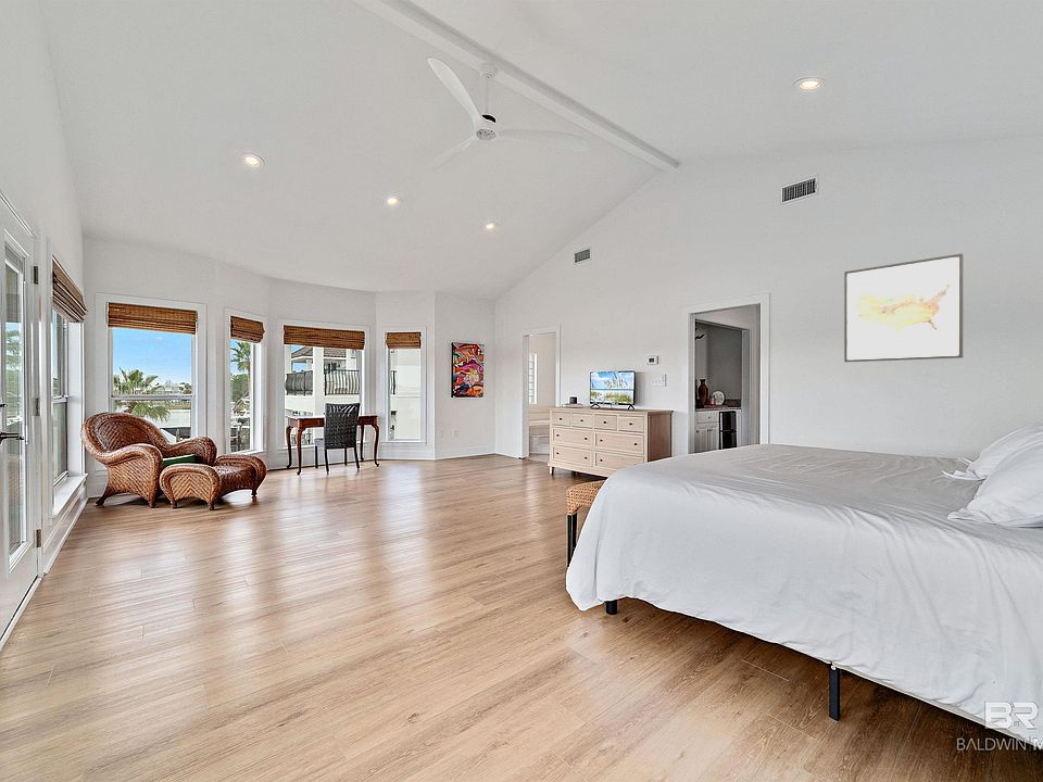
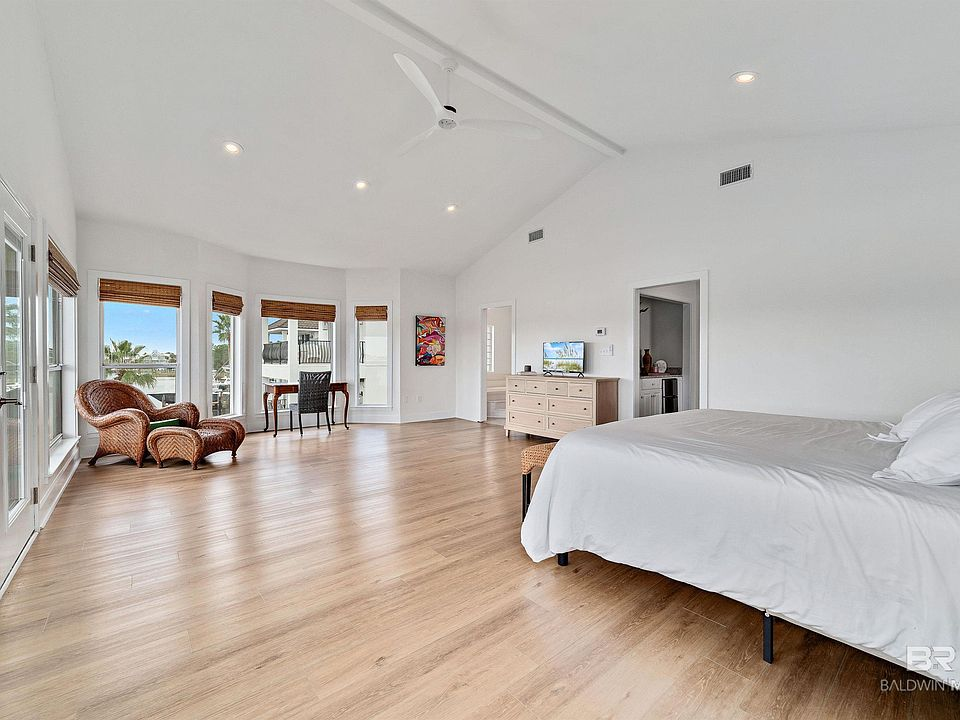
- wall art (900, 312)
